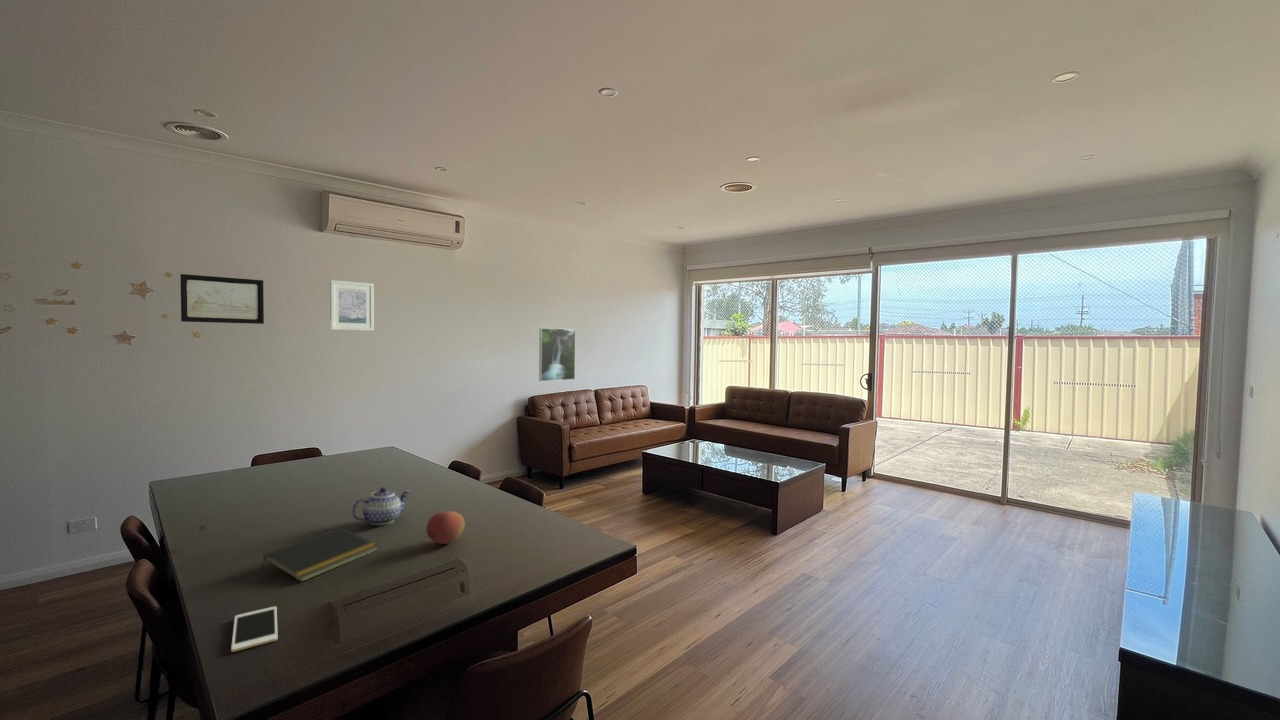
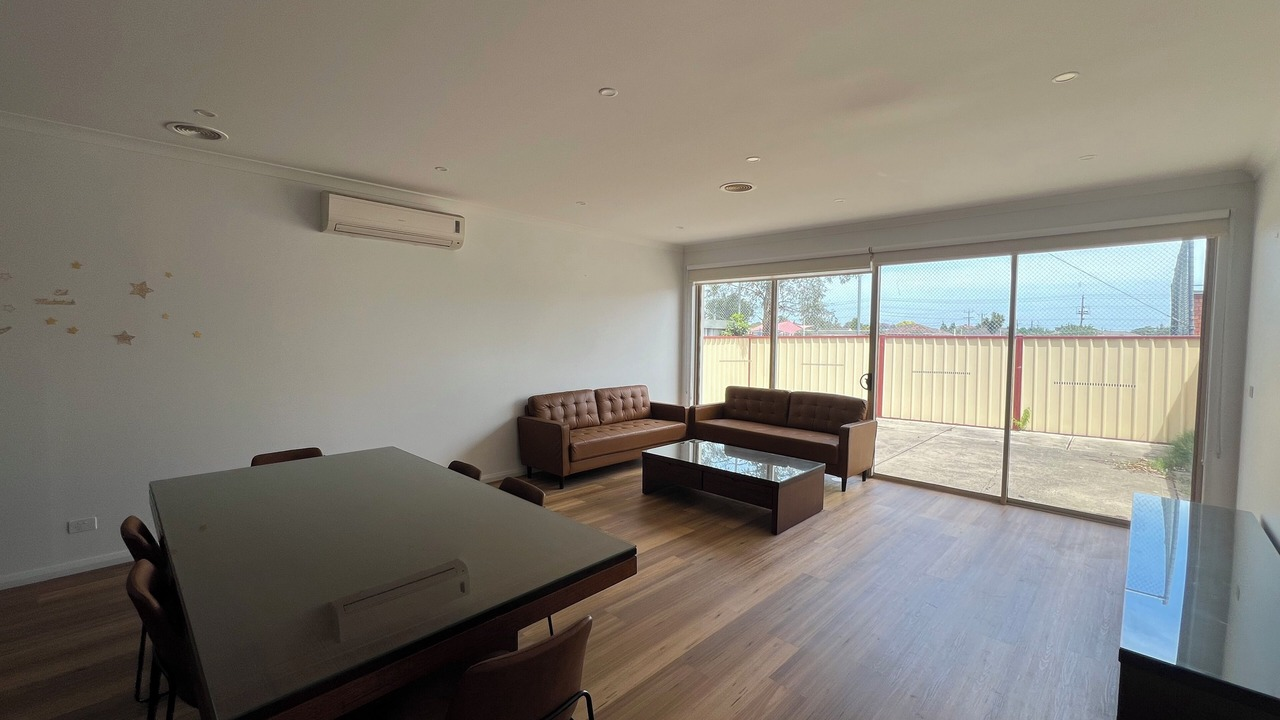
- fruit (445, 526)
- cell phone (255, 627)
- notepad (323, 551)
- teapot (382, 504)
- wall art (223, 300)
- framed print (557, 354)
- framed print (352, 306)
